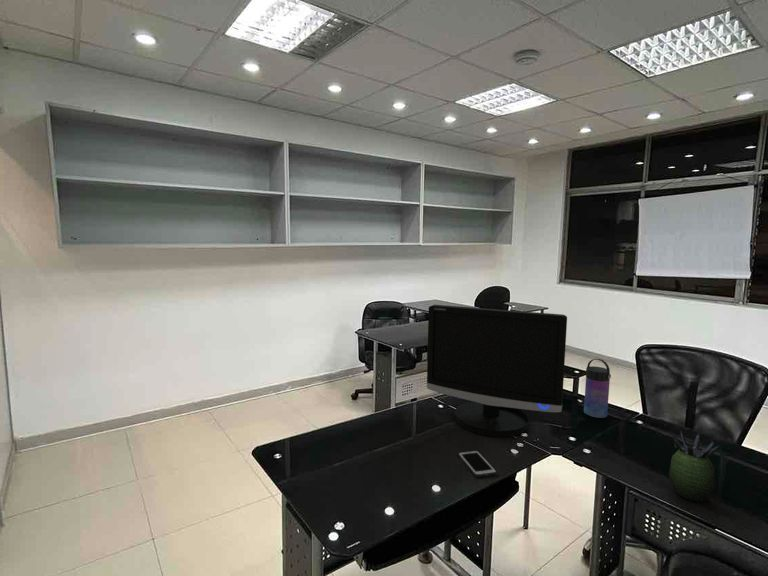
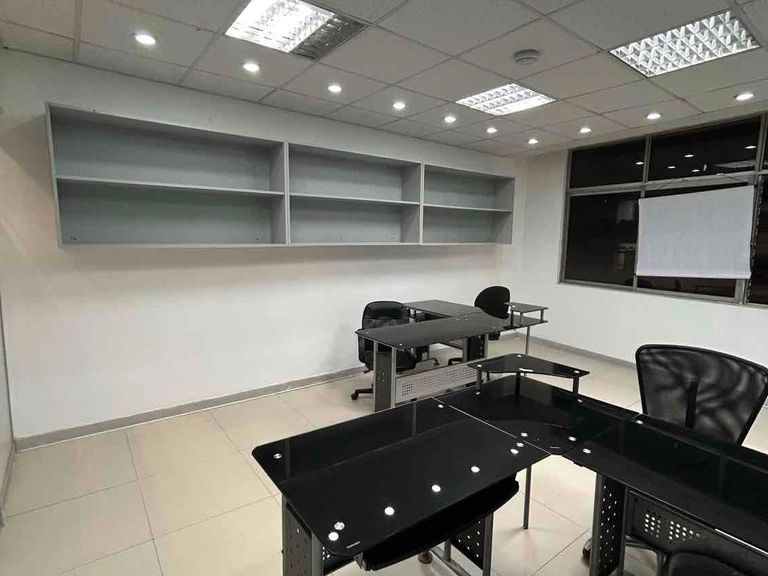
- cell phone (476, 463)
- water bottle (597, 386)
- monitor (492, 365)
- succulent plant (692, 465)
